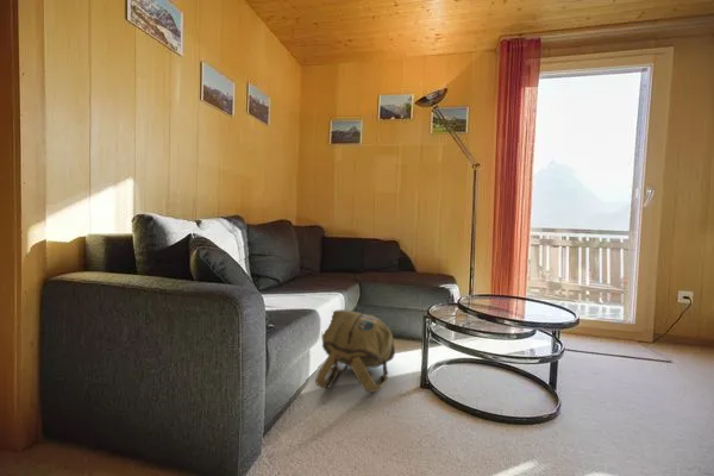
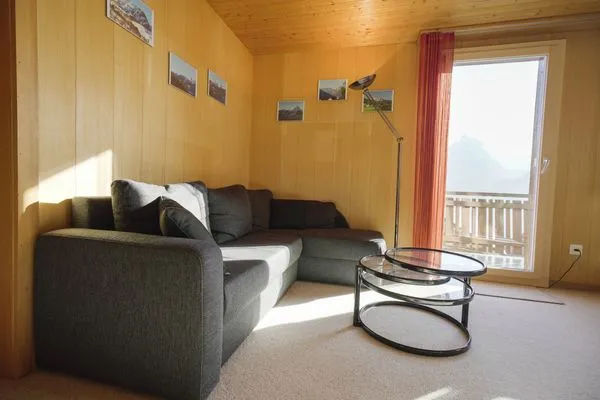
- backpack (356, 346)
